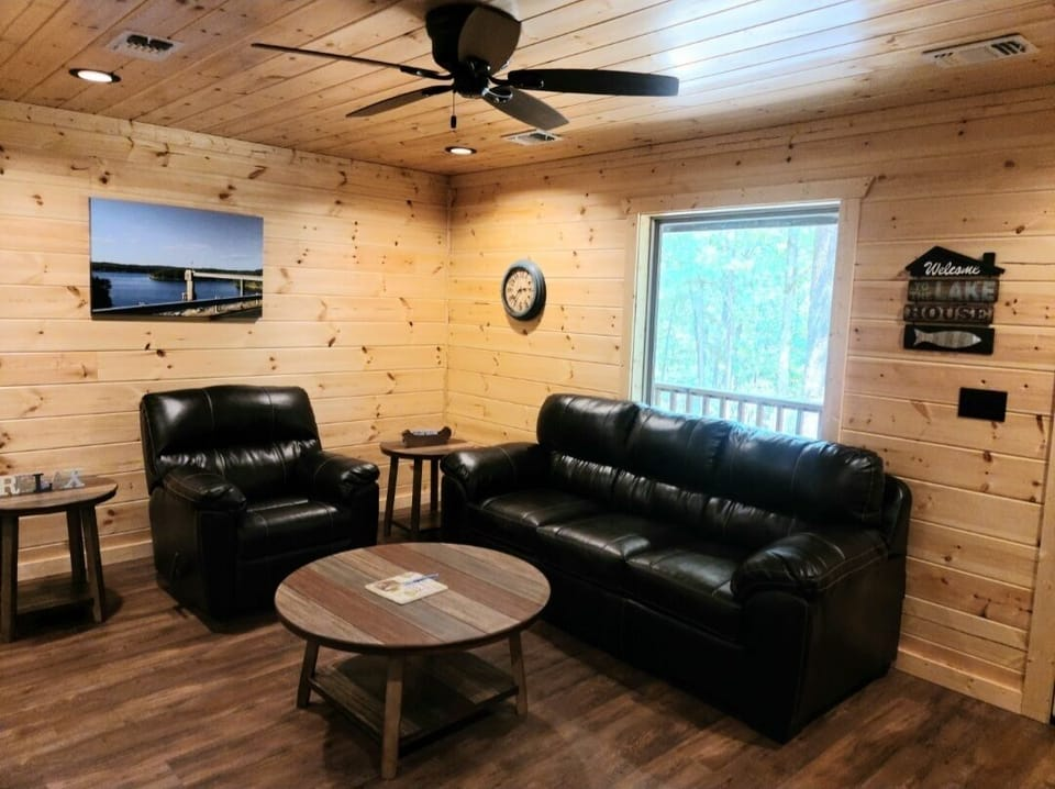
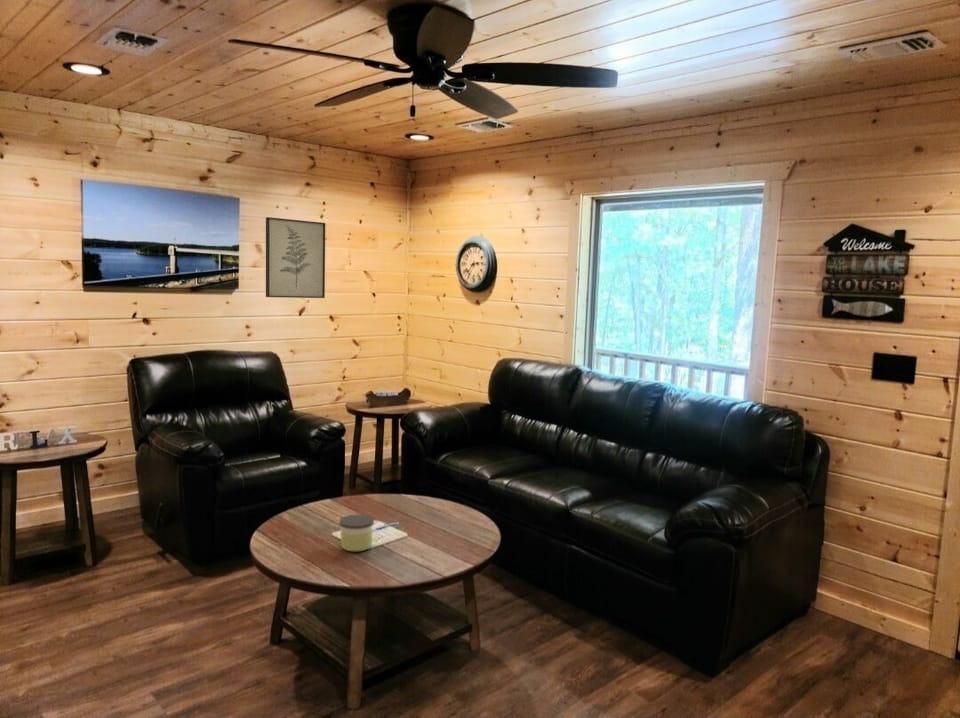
+ candle (356, 533)
+ wall art (296, 259)
